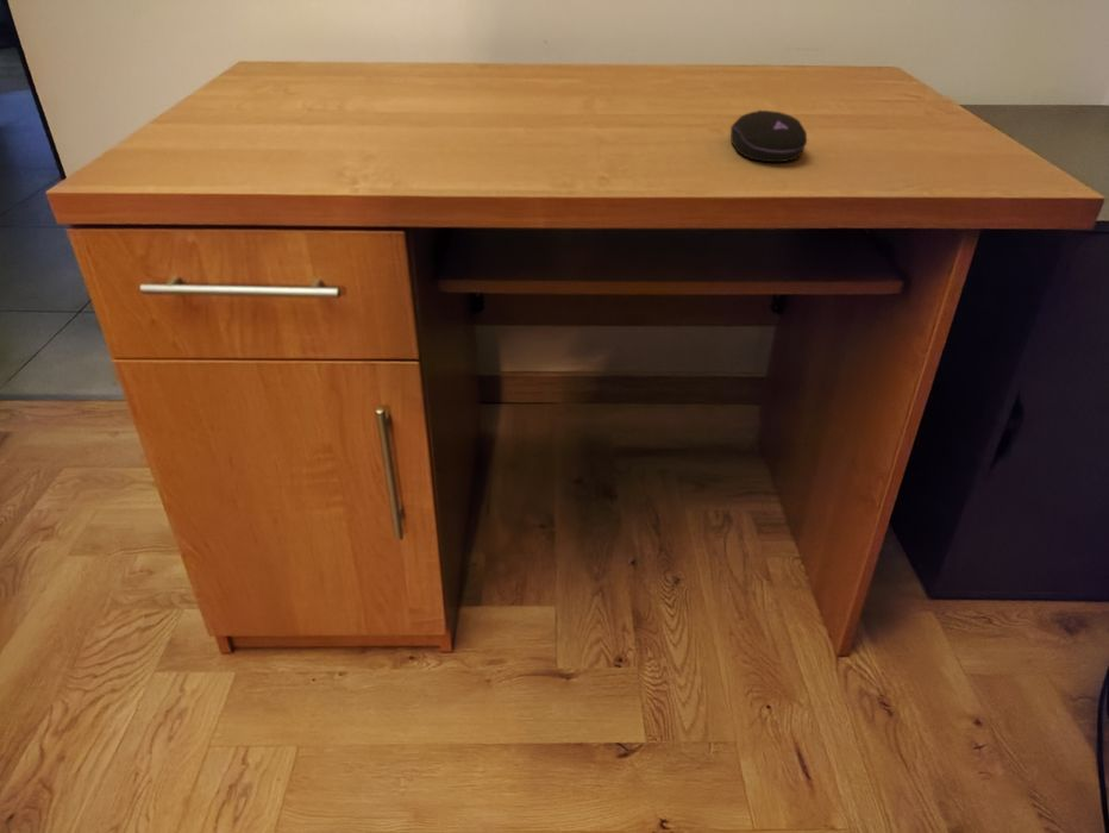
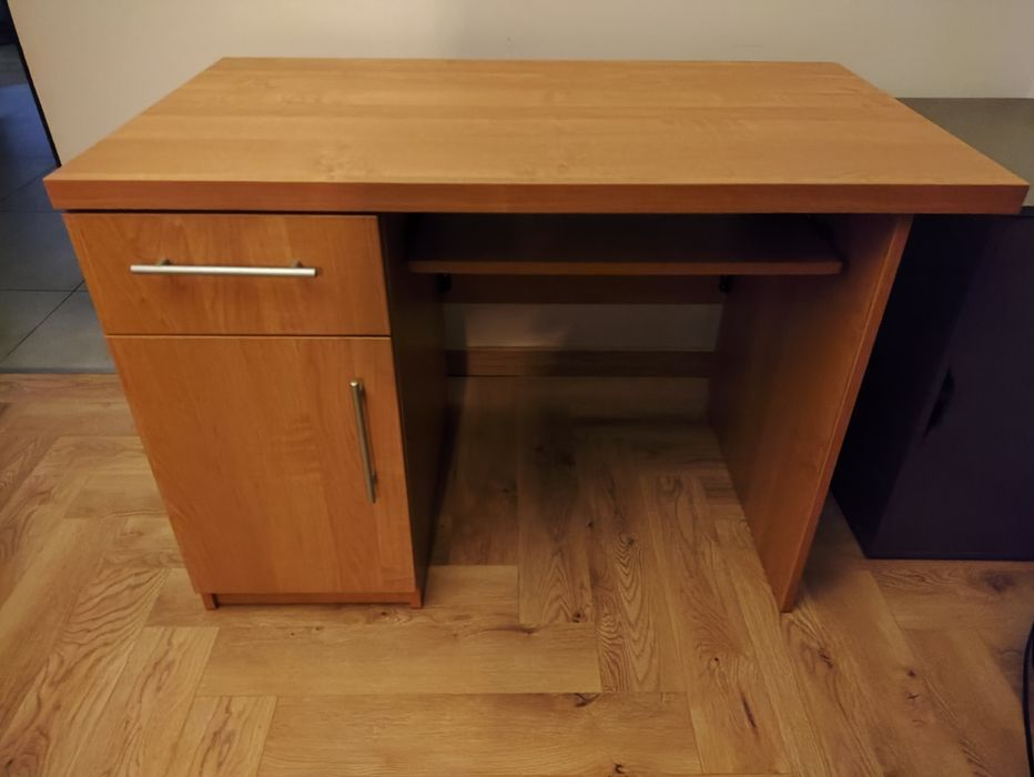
- computer mouse (767, 130)
